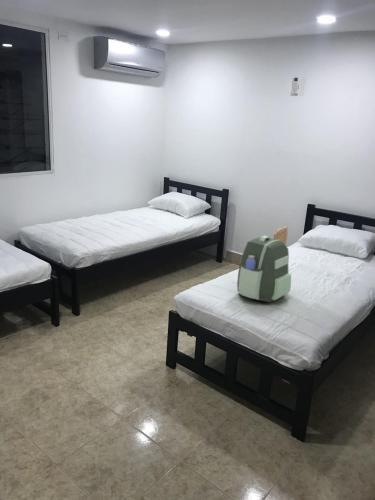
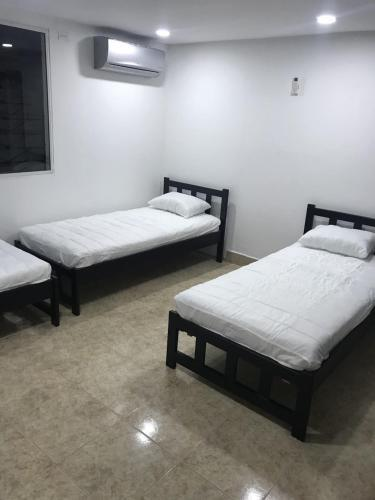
- backpack (270, 263)
